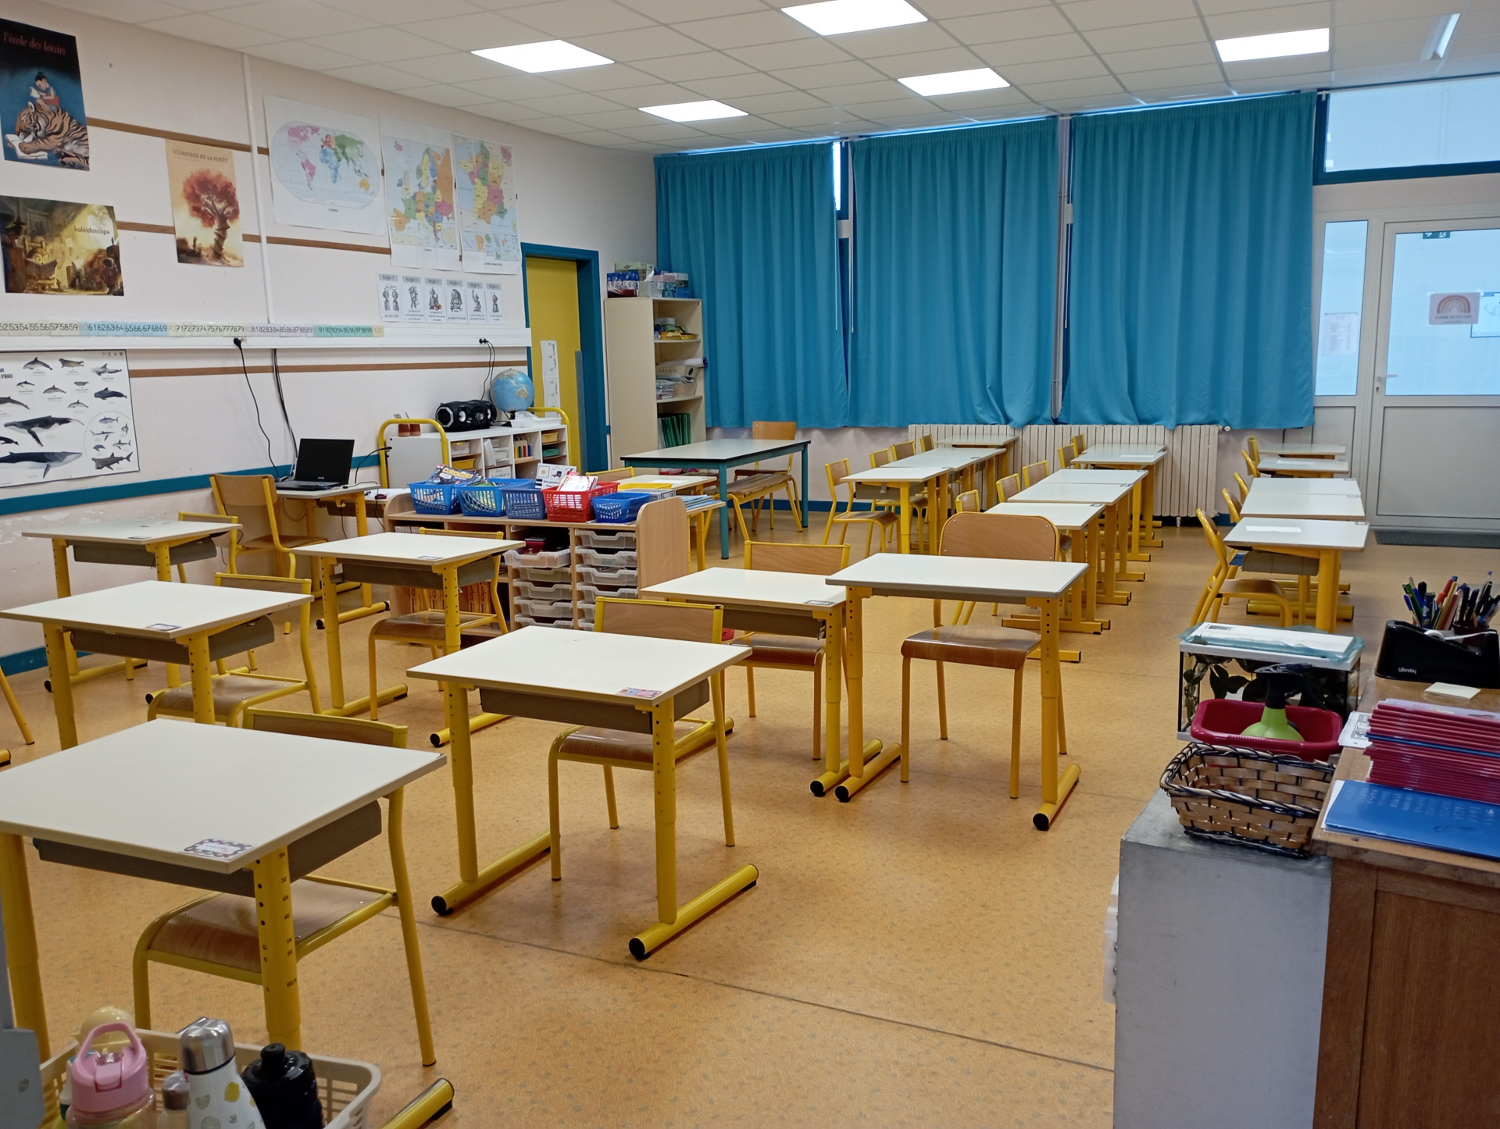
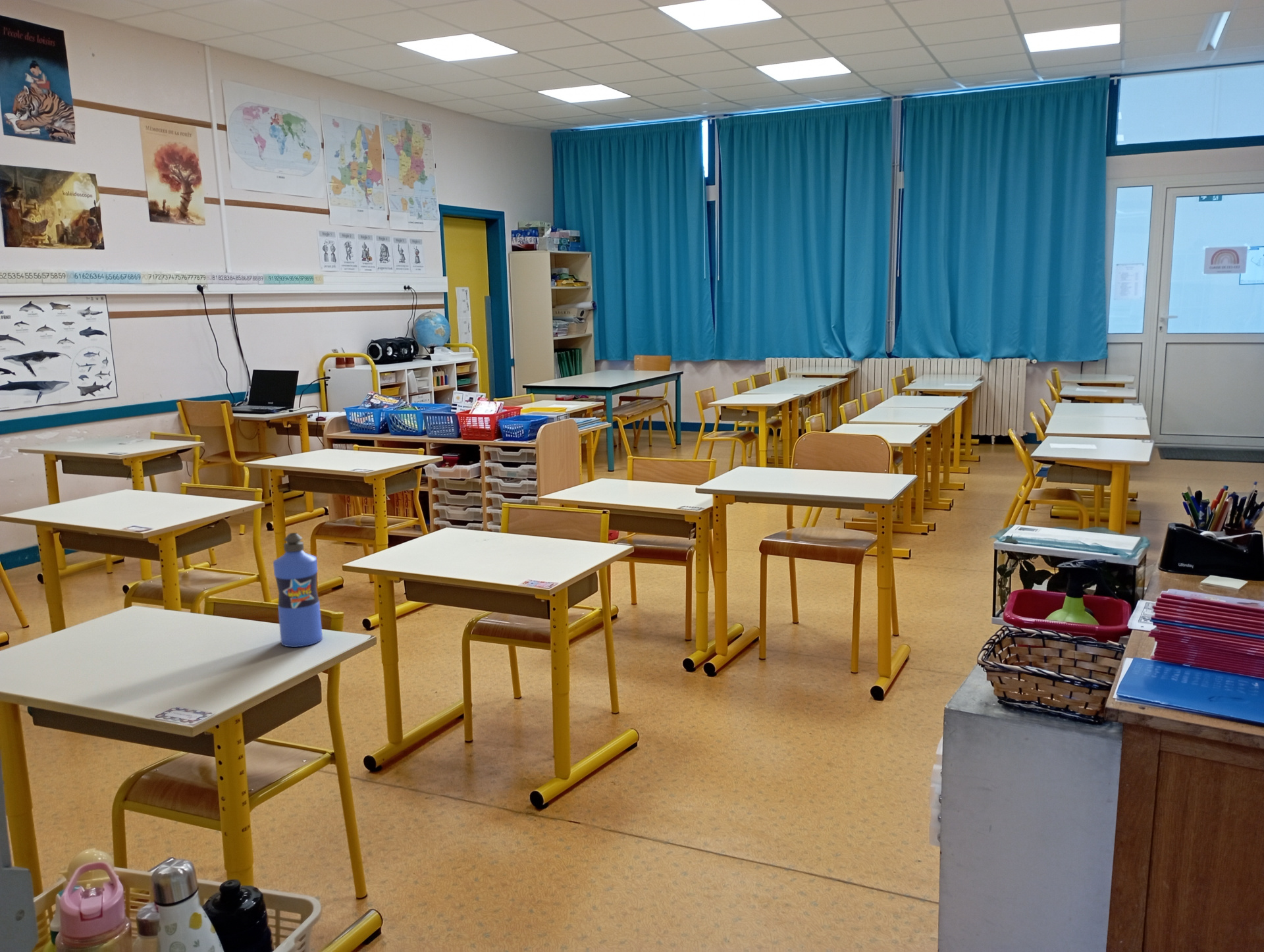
+ water bottle (297, 587)
